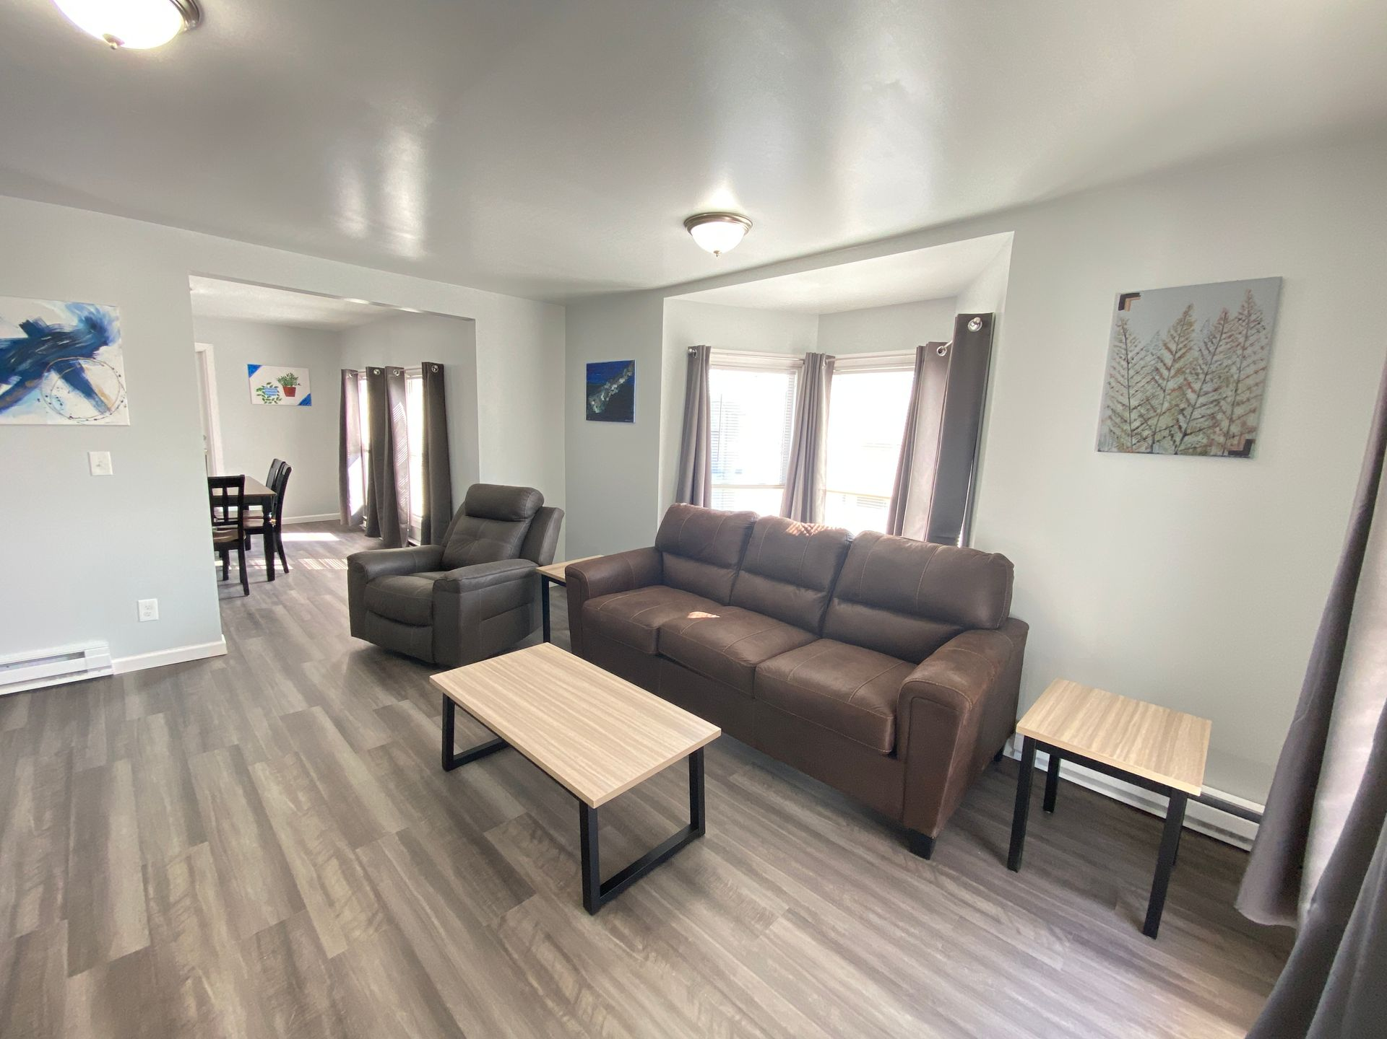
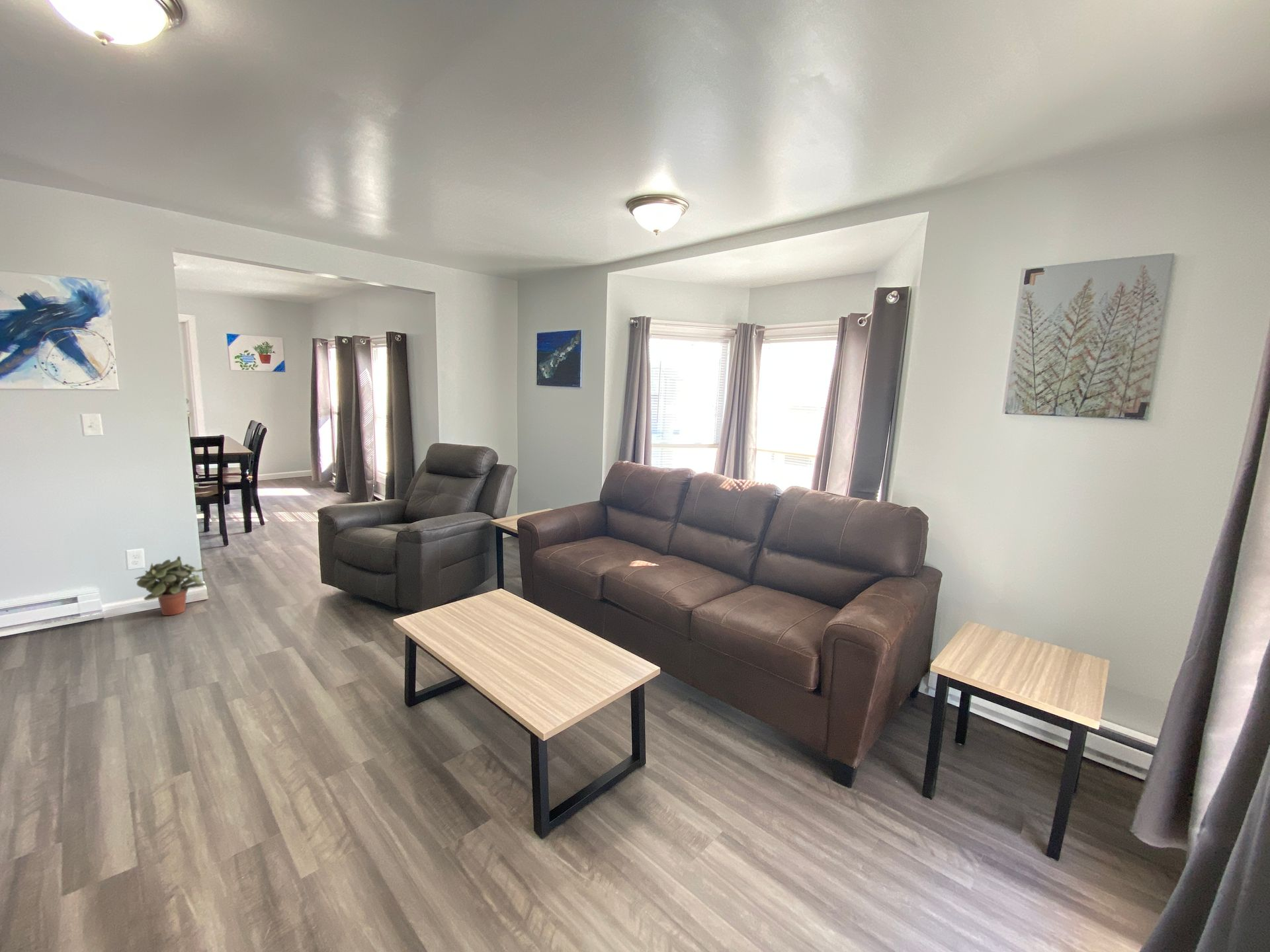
+ potted plant (172, 584)
